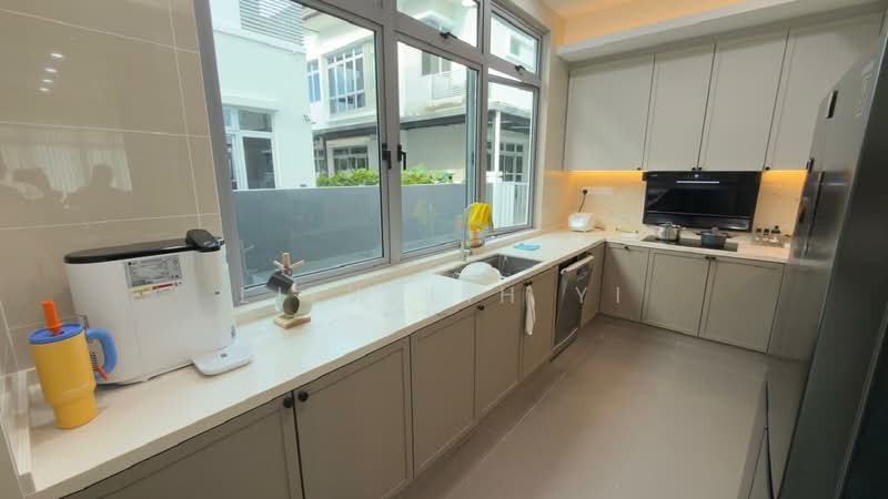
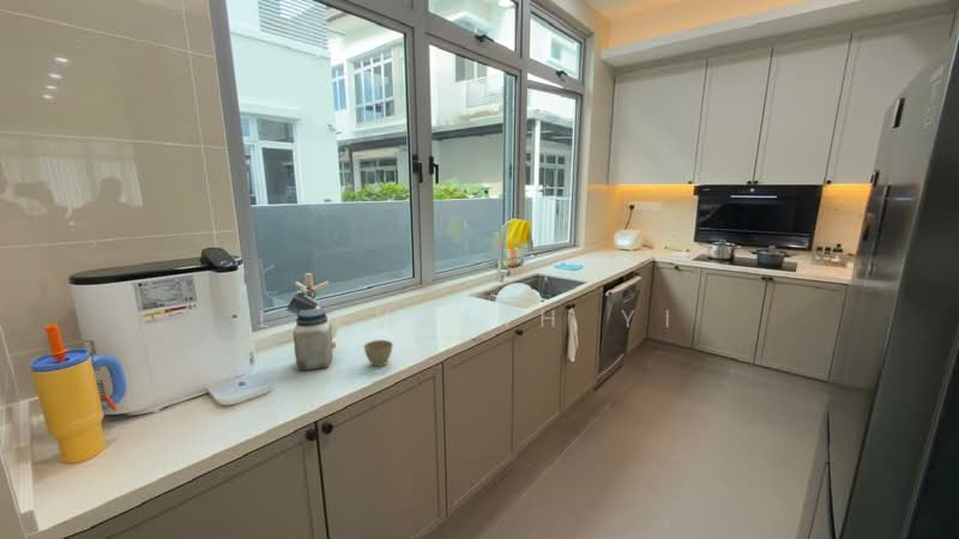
+ jar (313, 338)
+ flower pot (379, 353)
